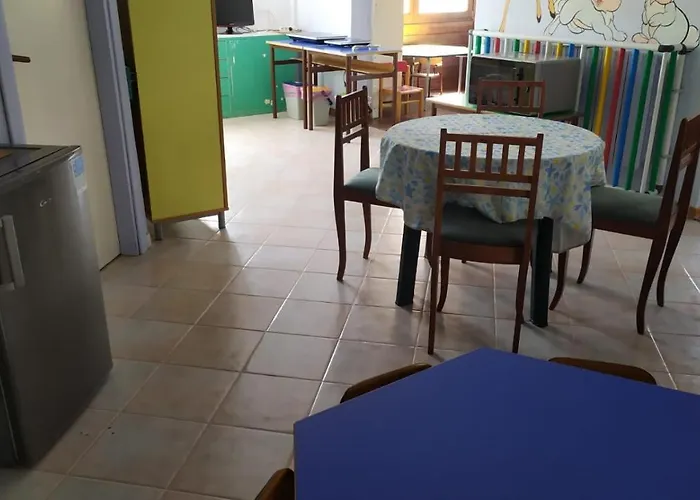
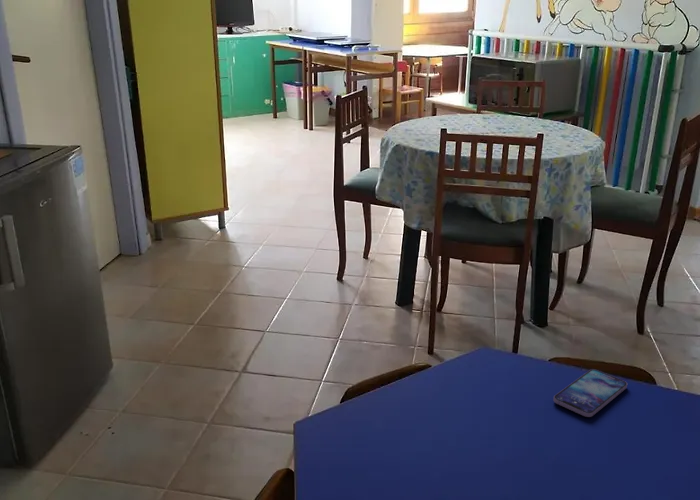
+ smartphone (591, 391)
